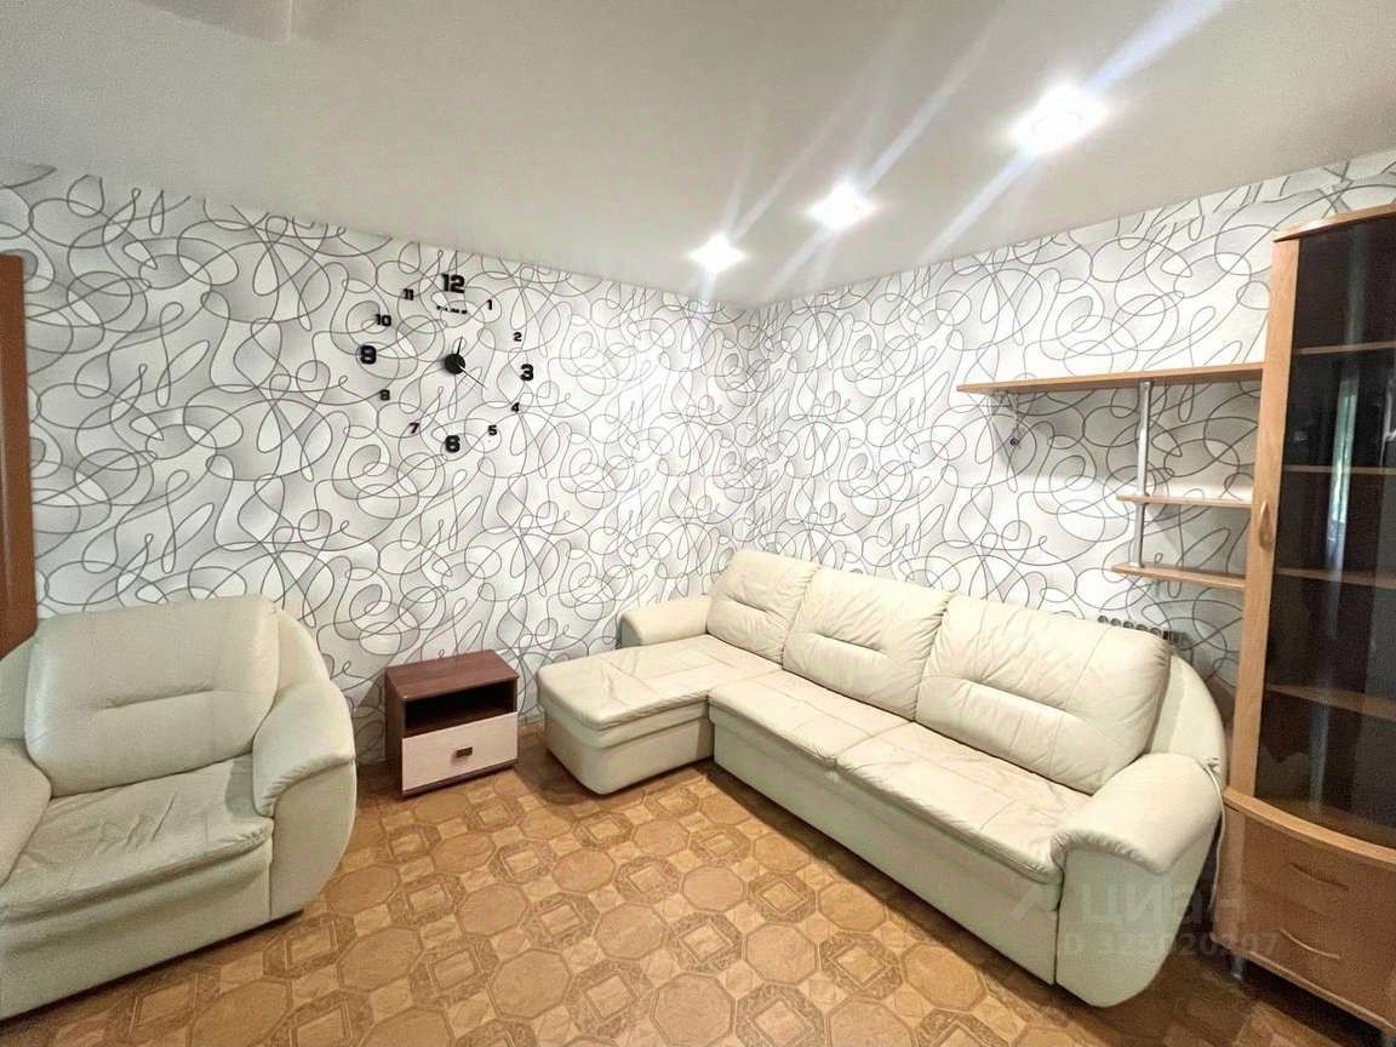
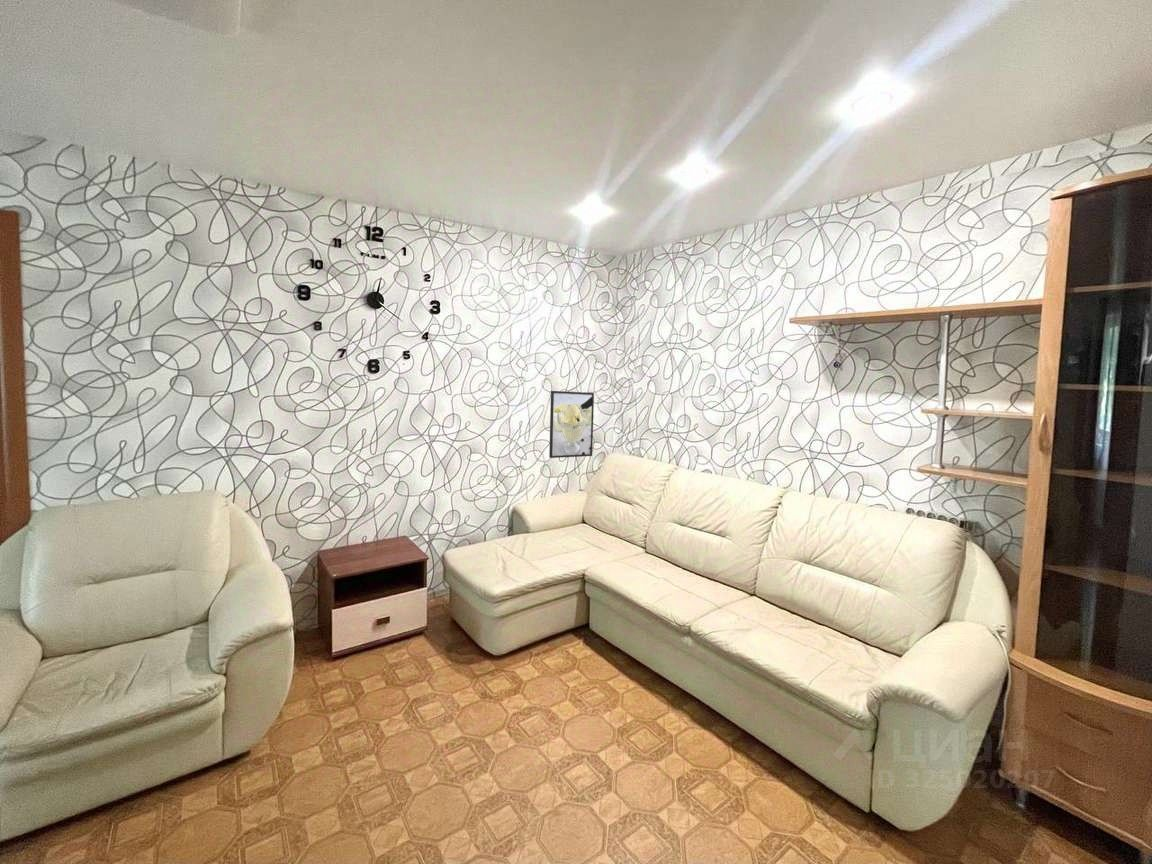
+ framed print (572, 424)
